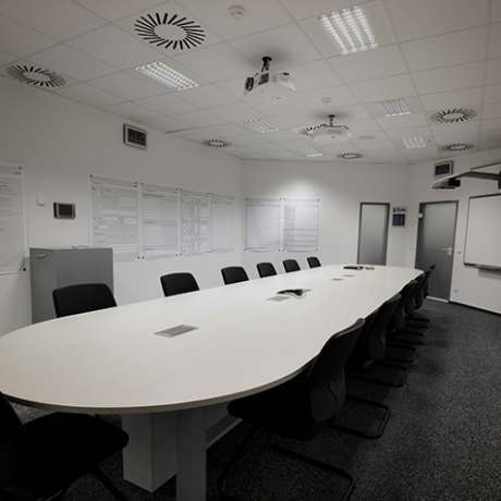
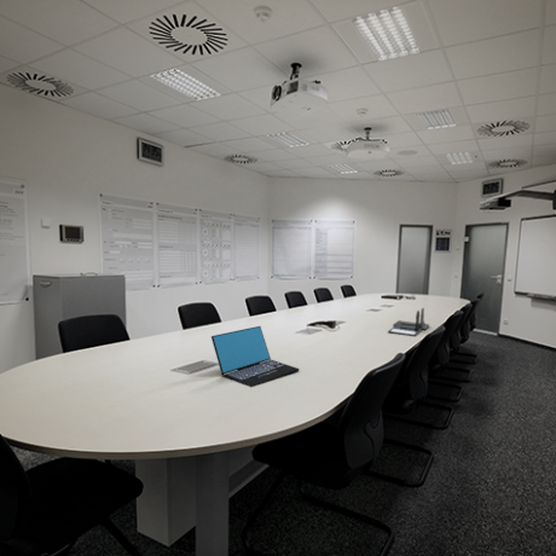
+ laptop (255, 353)
+ desk organizer (409, 322)
